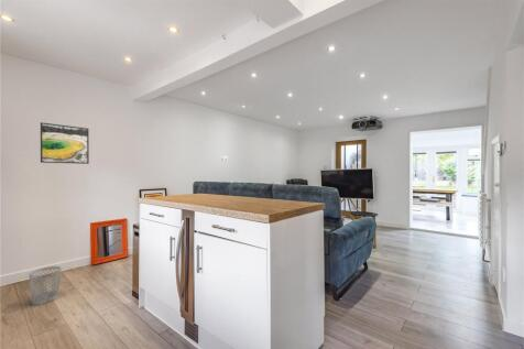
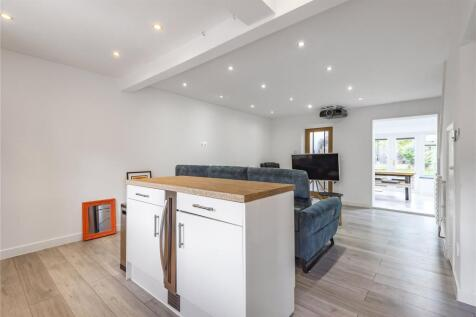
- wastebasket (45, 285)
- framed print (66, 144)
